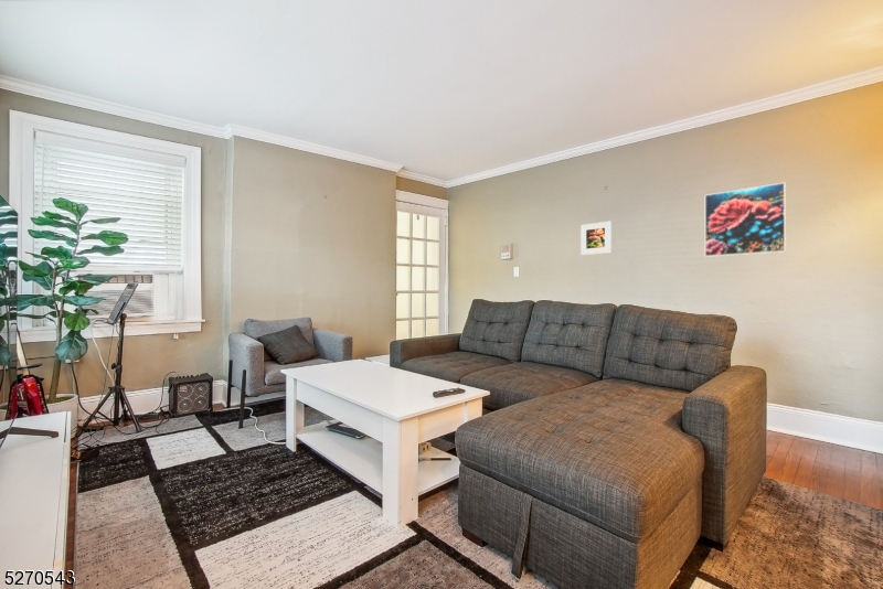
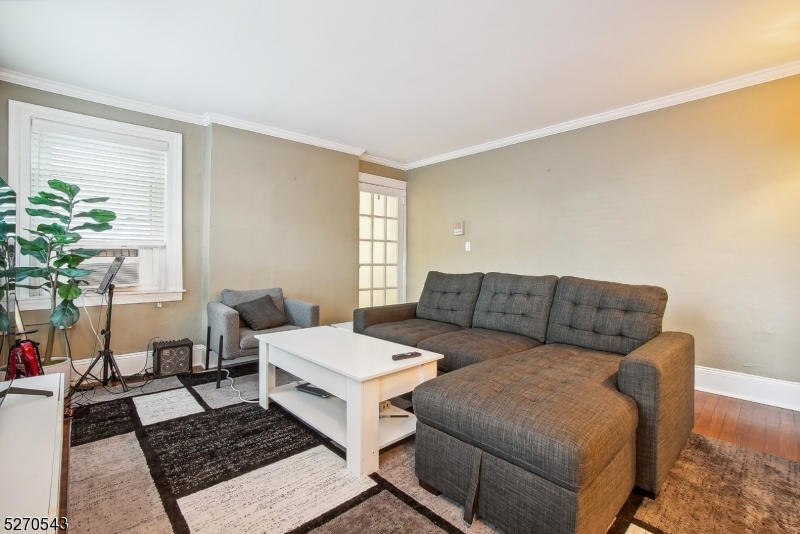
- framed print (595, 238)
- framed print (743, 222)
